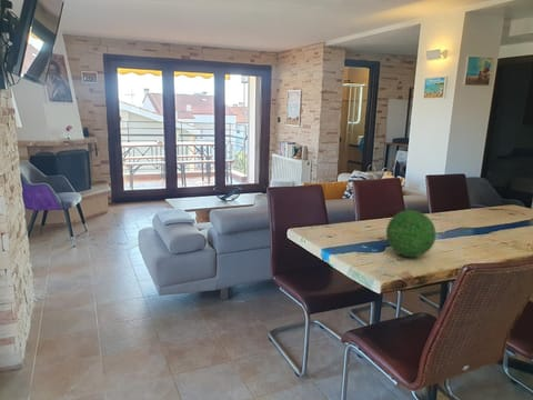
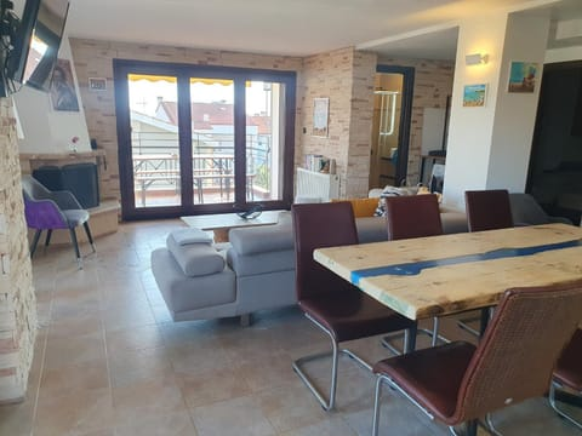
- decorative ball (410, 233)
